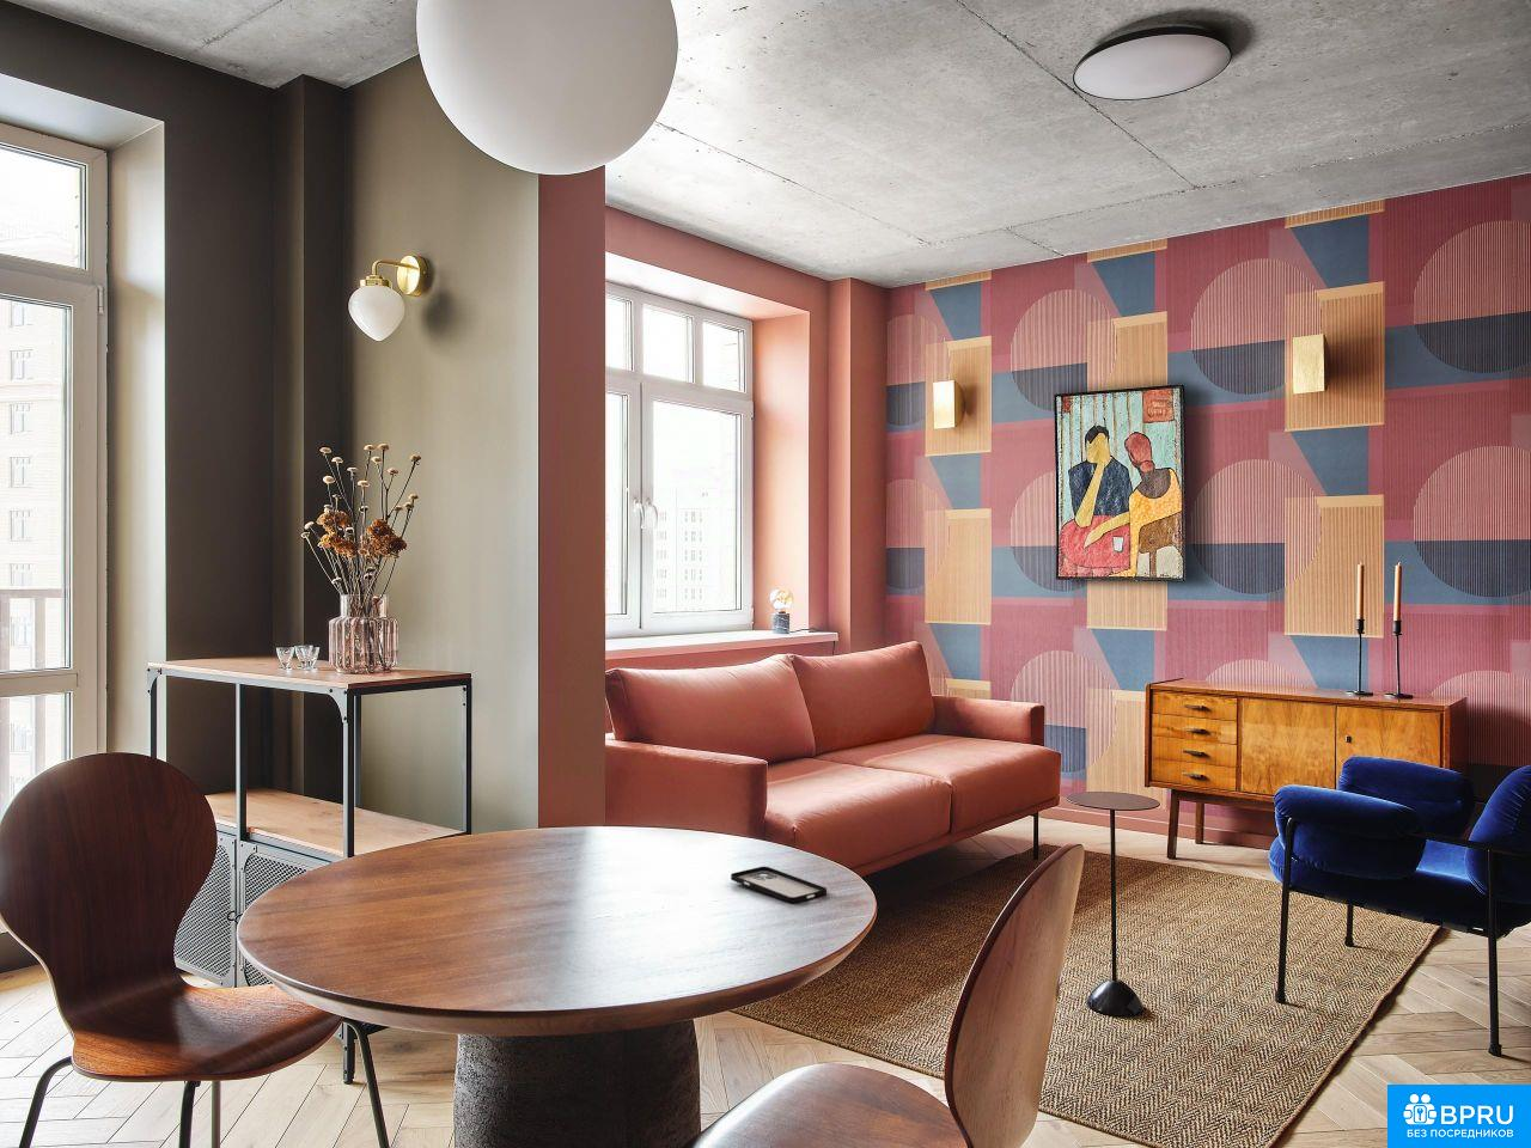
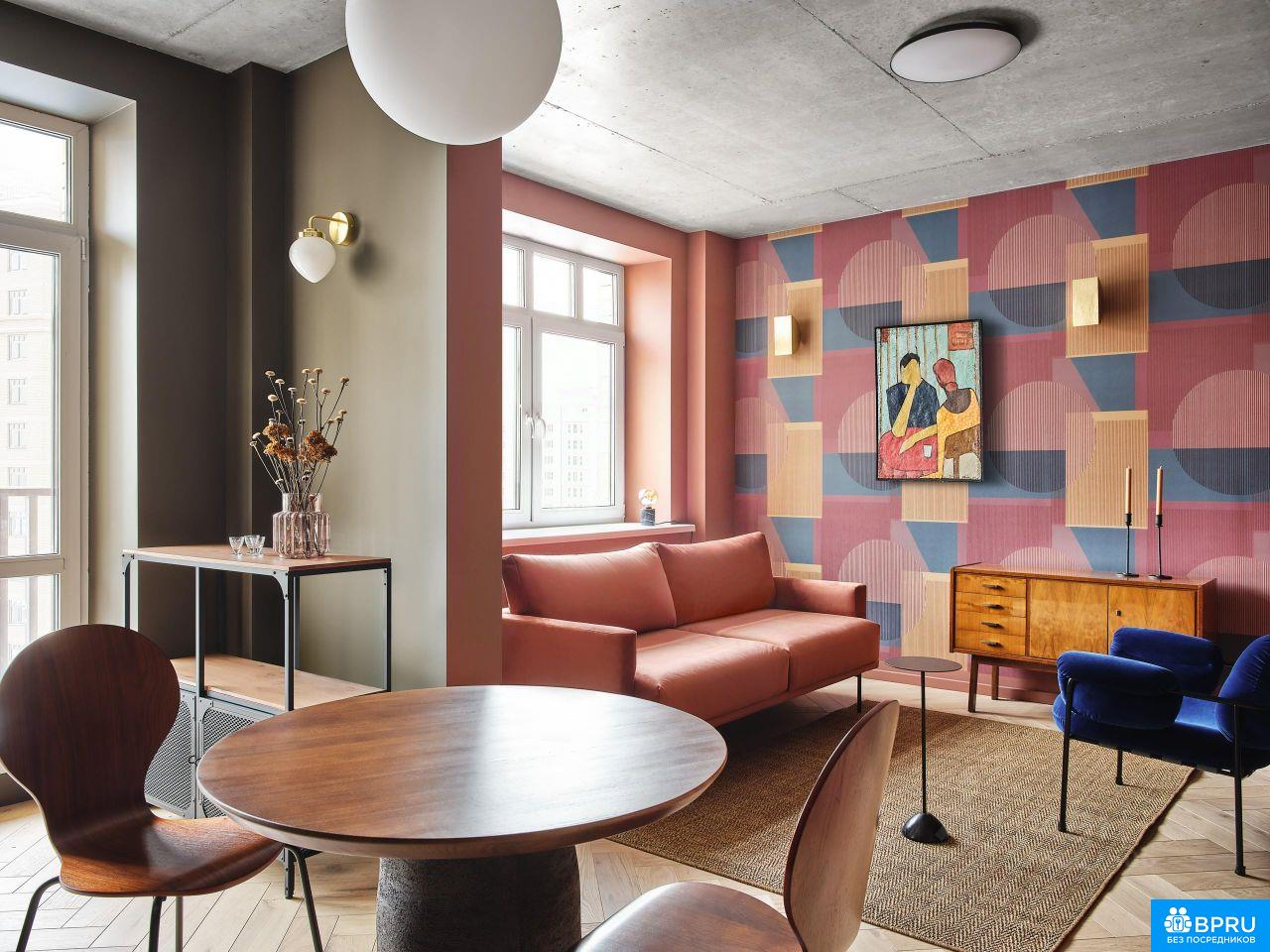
- smartphone (778, 884)
